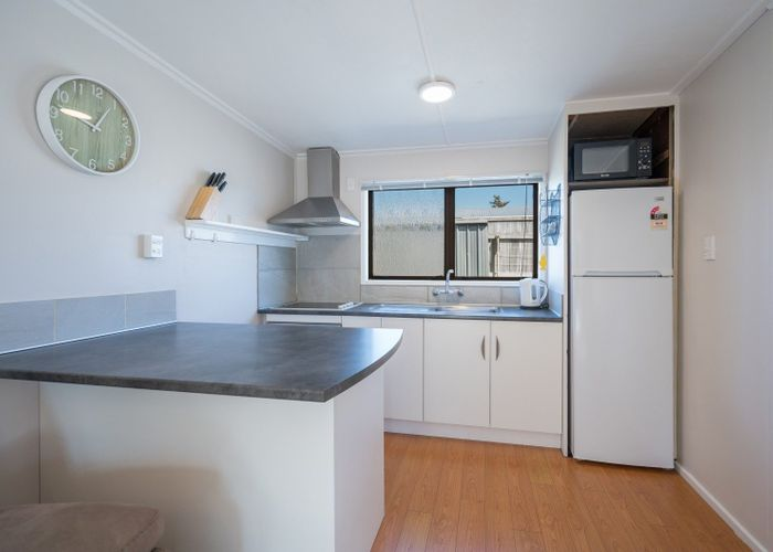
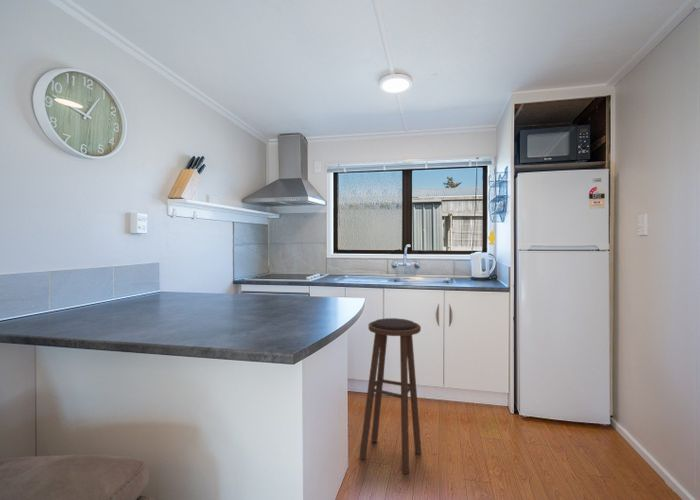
+ stool (391, 392)
